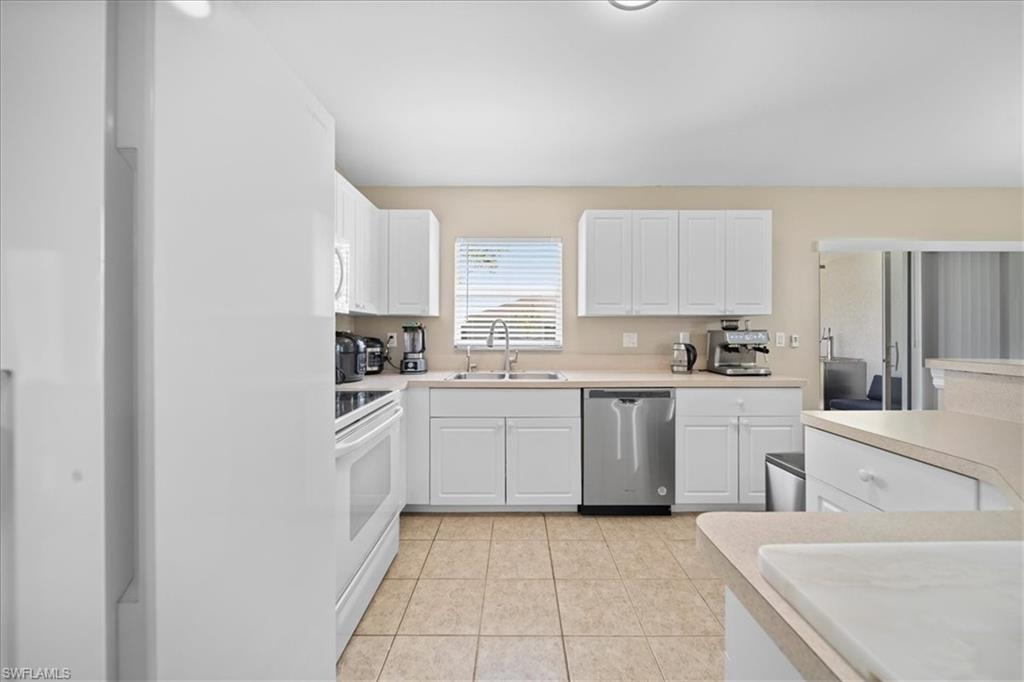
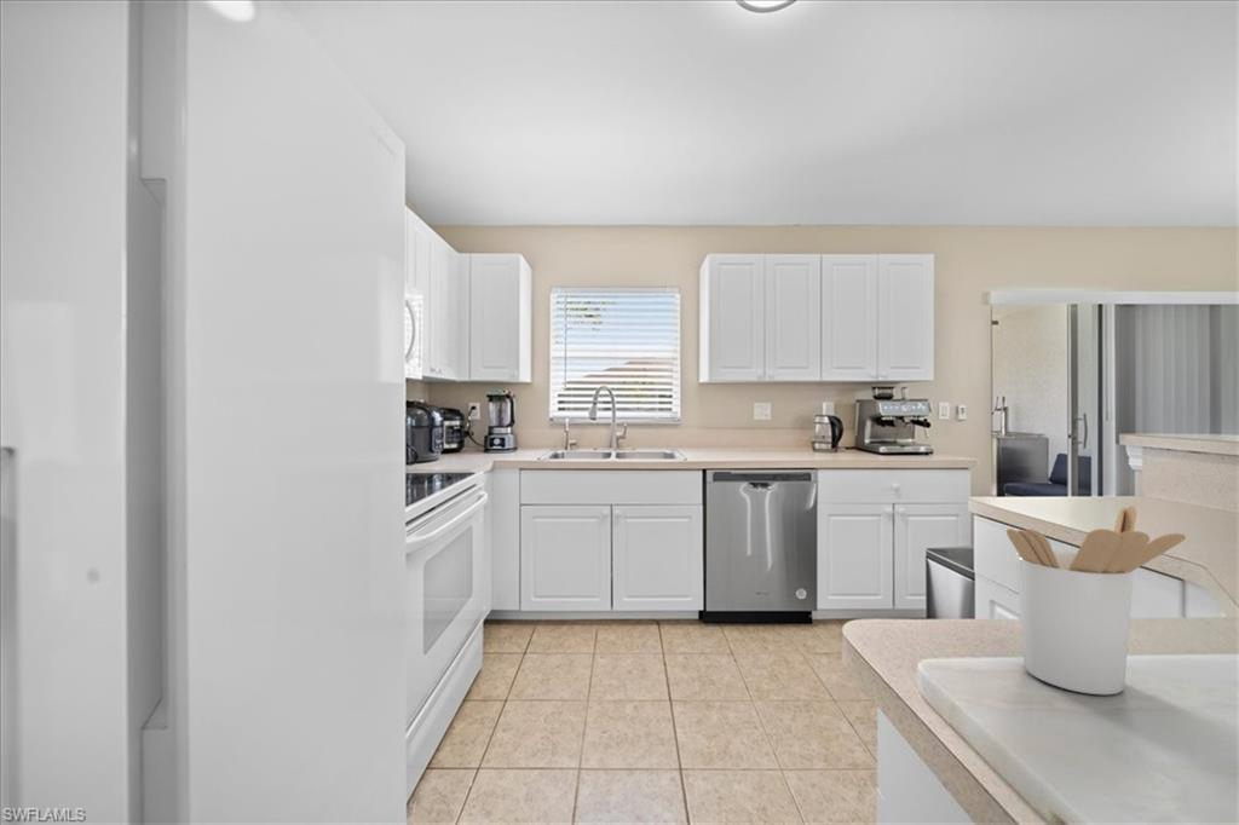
+ utensil holder (1090, 598)
